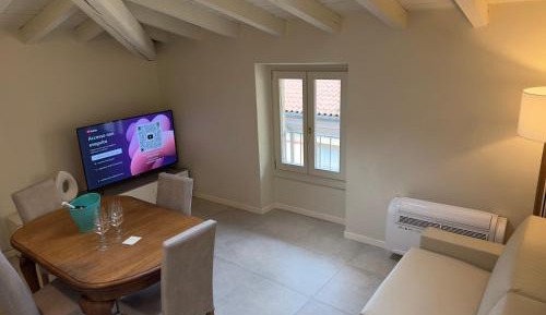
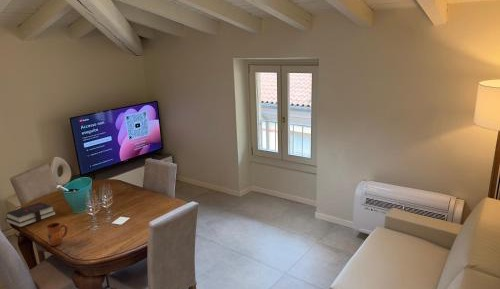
+ hardback book (30, 213)
+ mug (58, 233)
